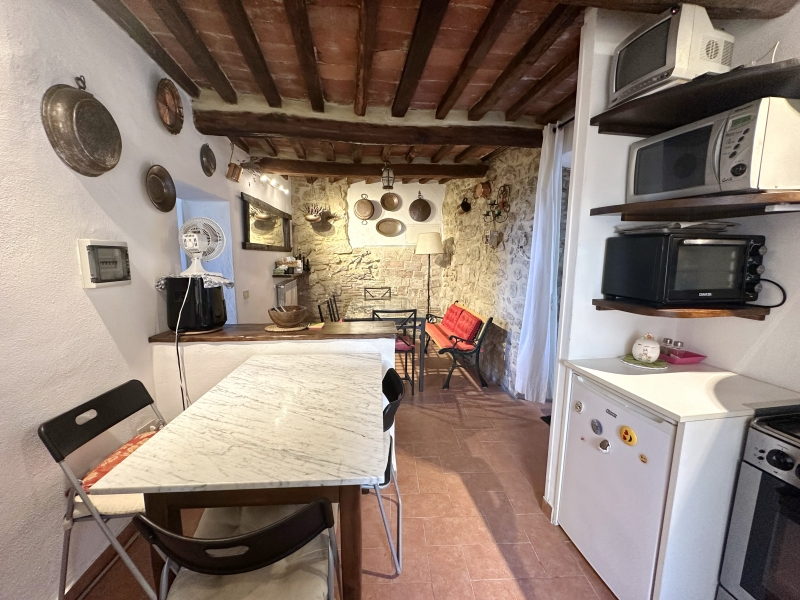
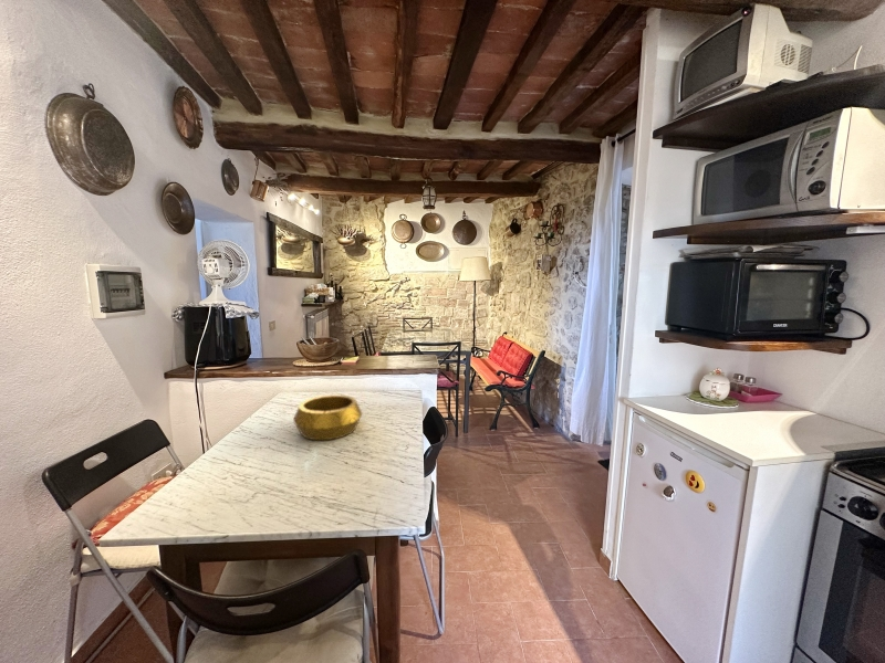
+ decorative bowl (329, 415)
